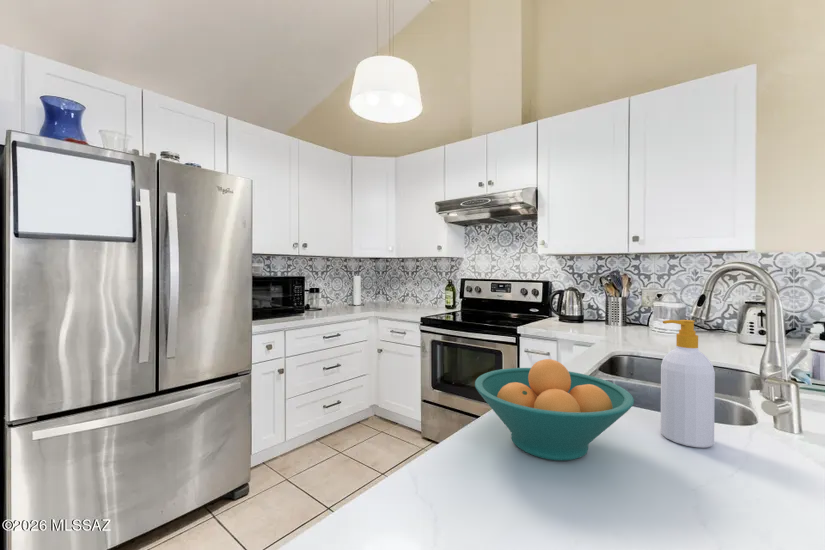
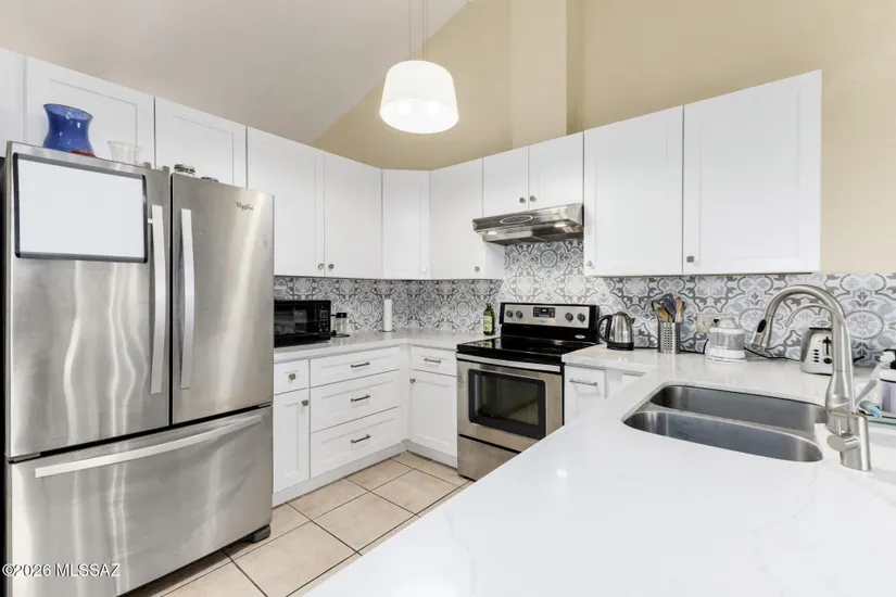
- soap bottle (685, 379)
- fruit bowl (548, 402)
